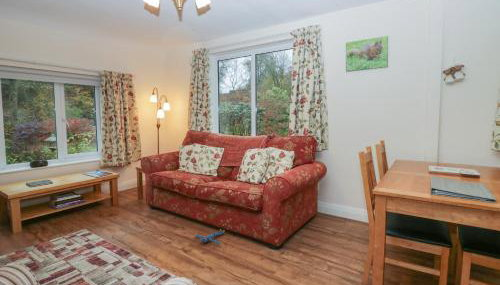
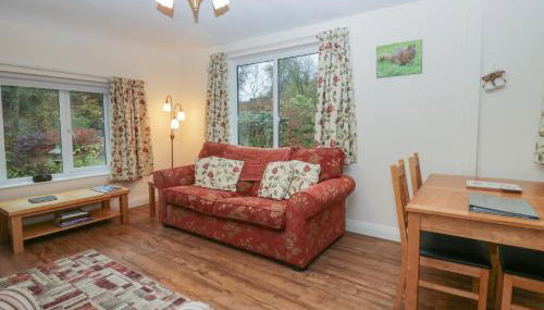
- plush toy (212, 235)
